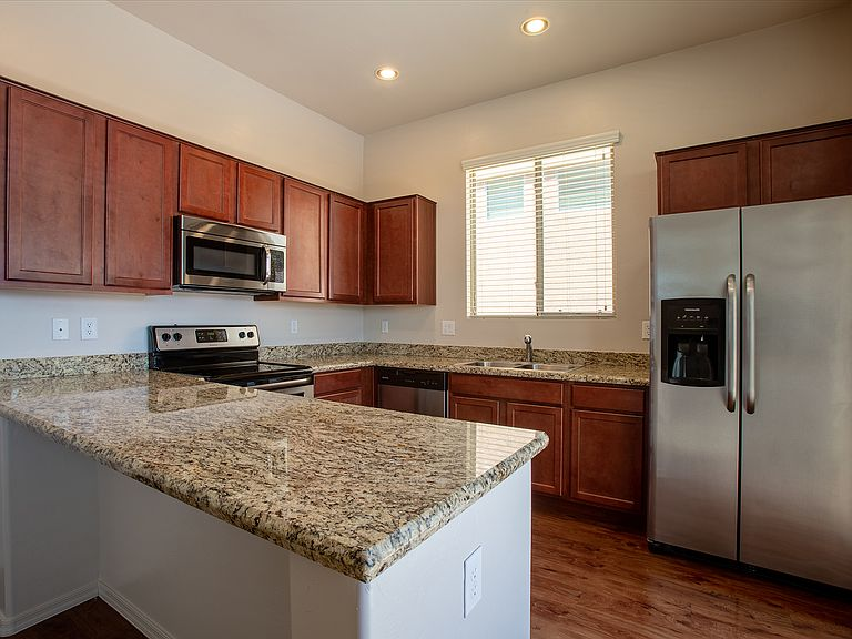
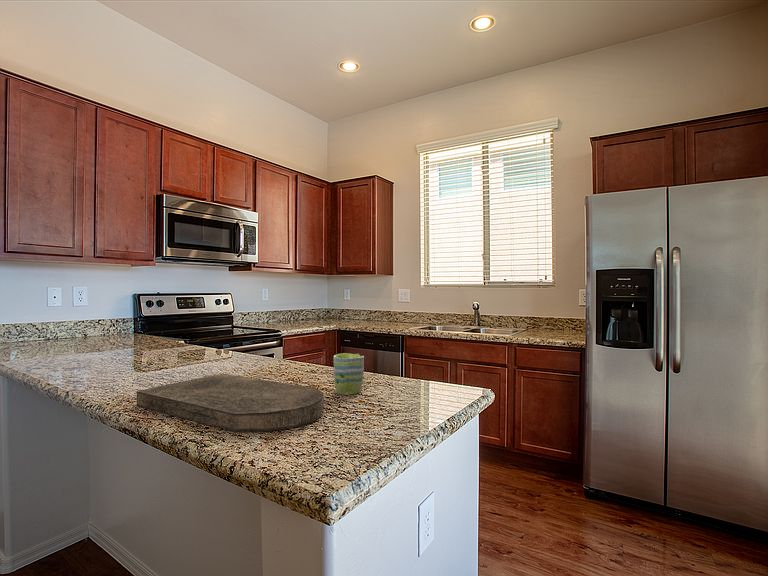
+ mug (351, 372)
+ cutting board (240, 399)
